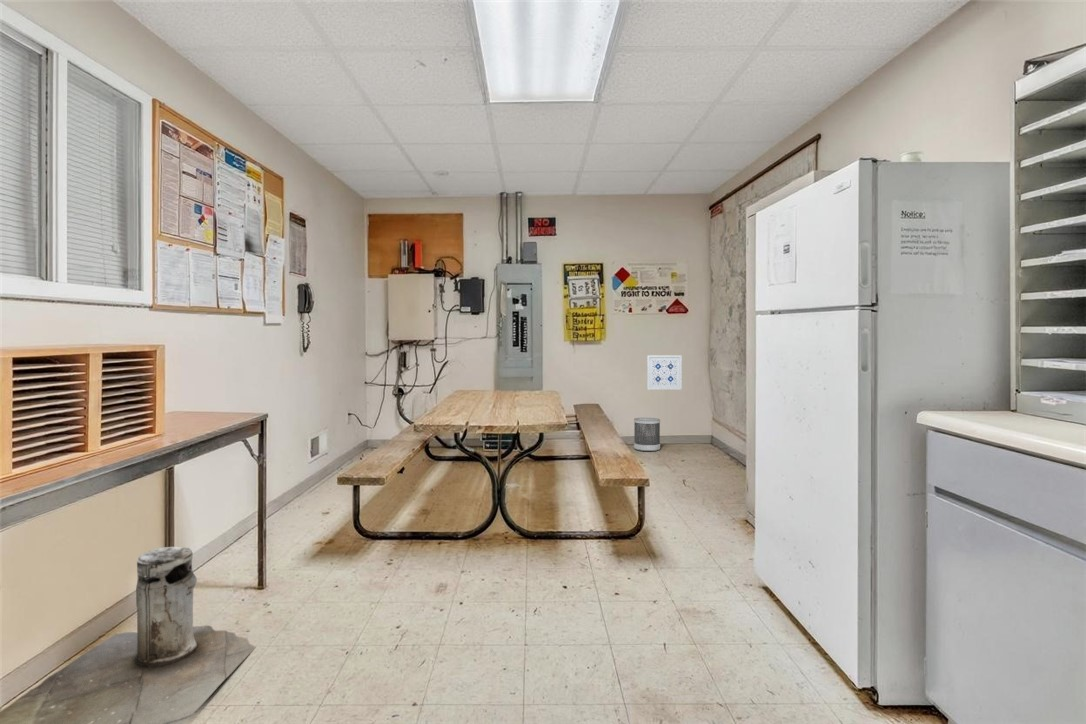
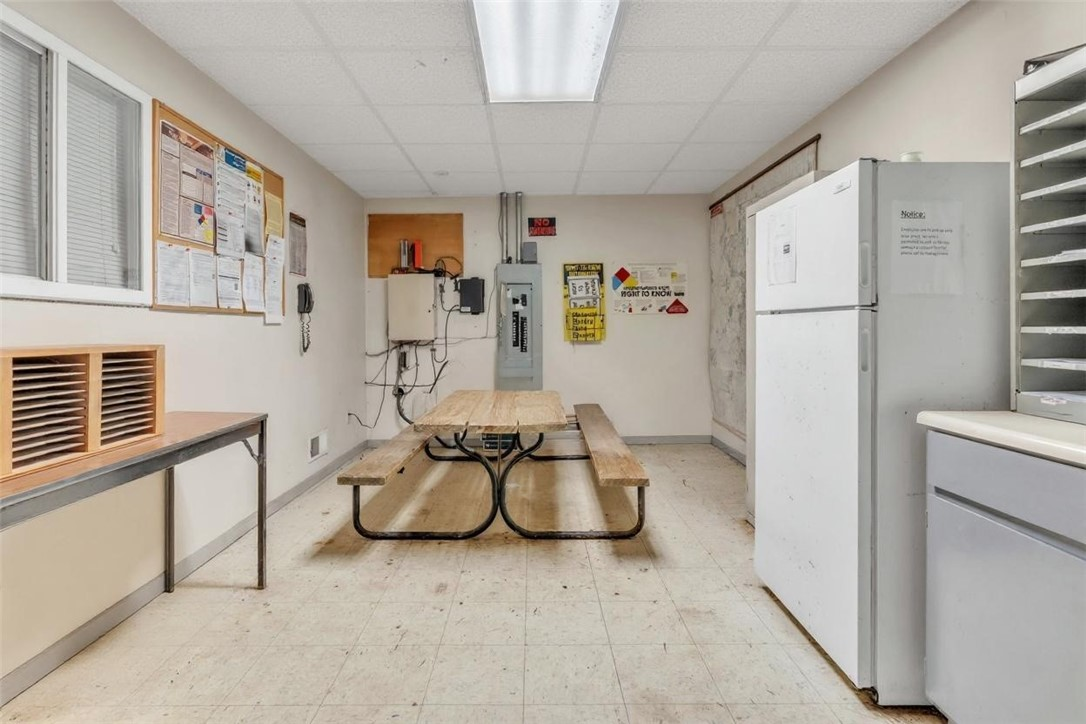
- trash can (166, 603)
- wastebasket (647, 433)
- wall art (664, 372)
